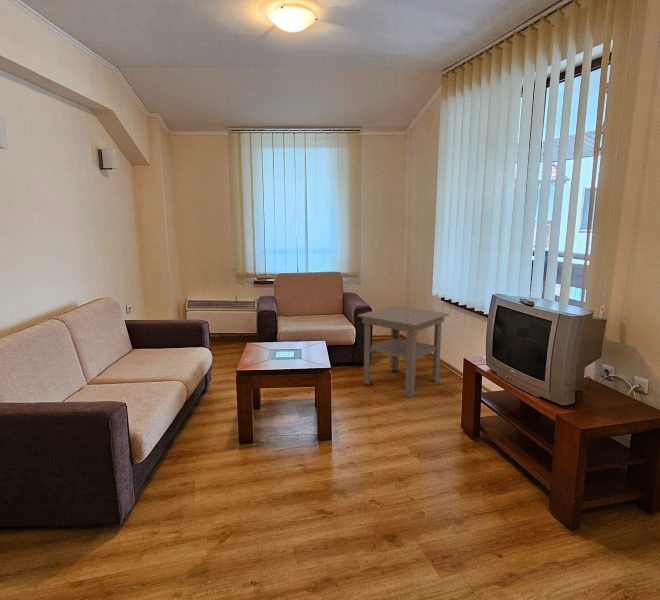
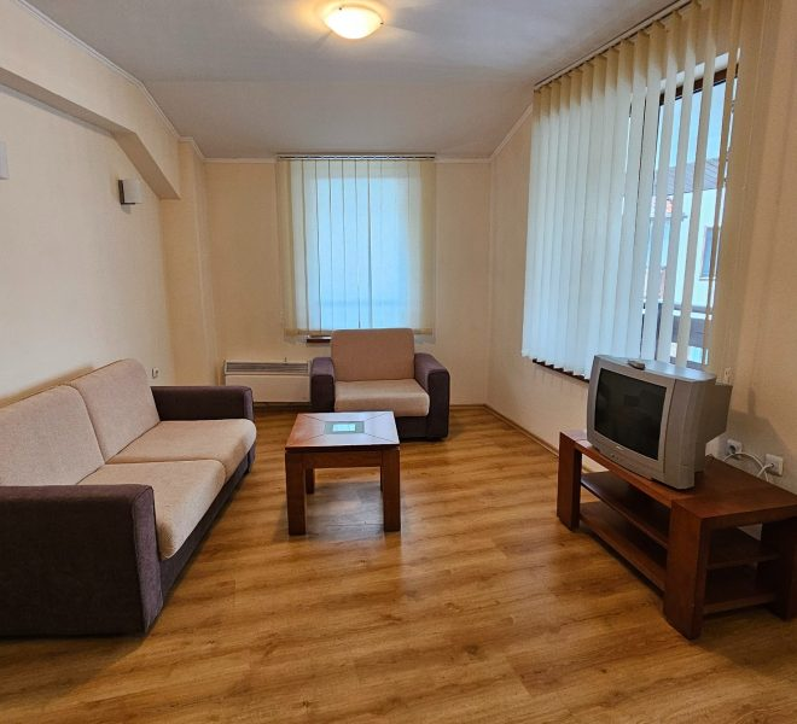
- side table (402, 348)
